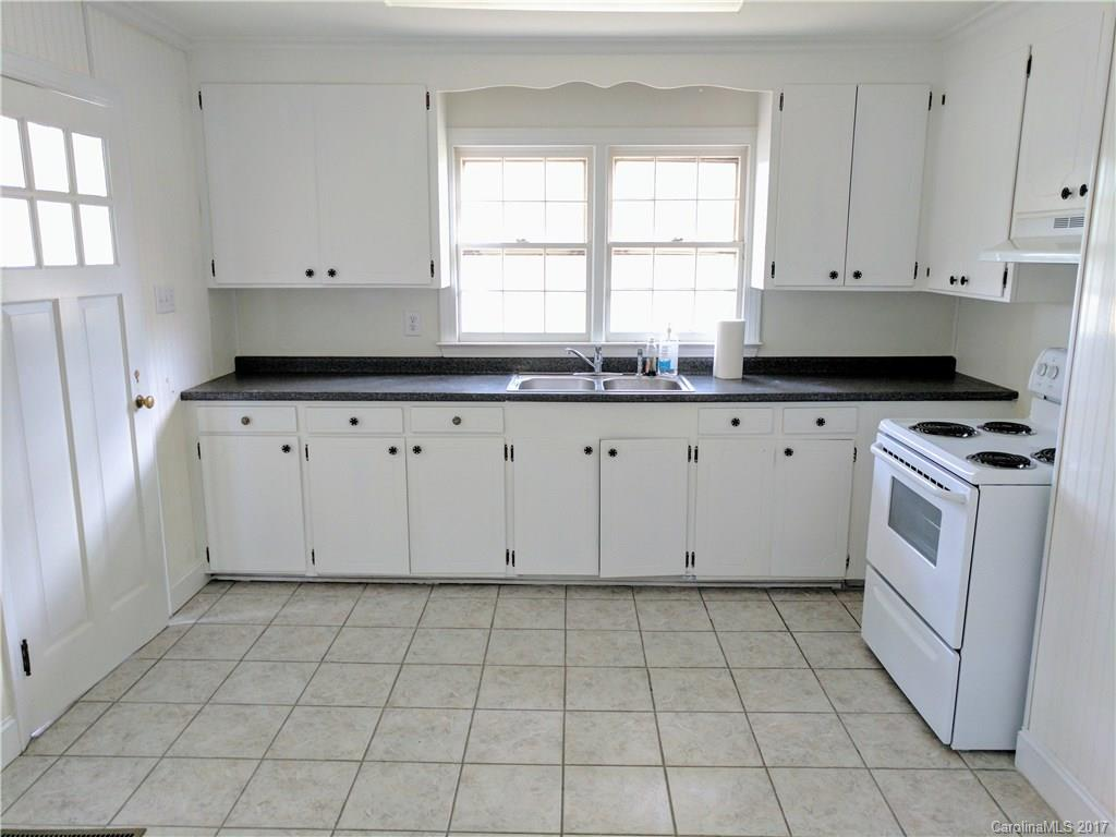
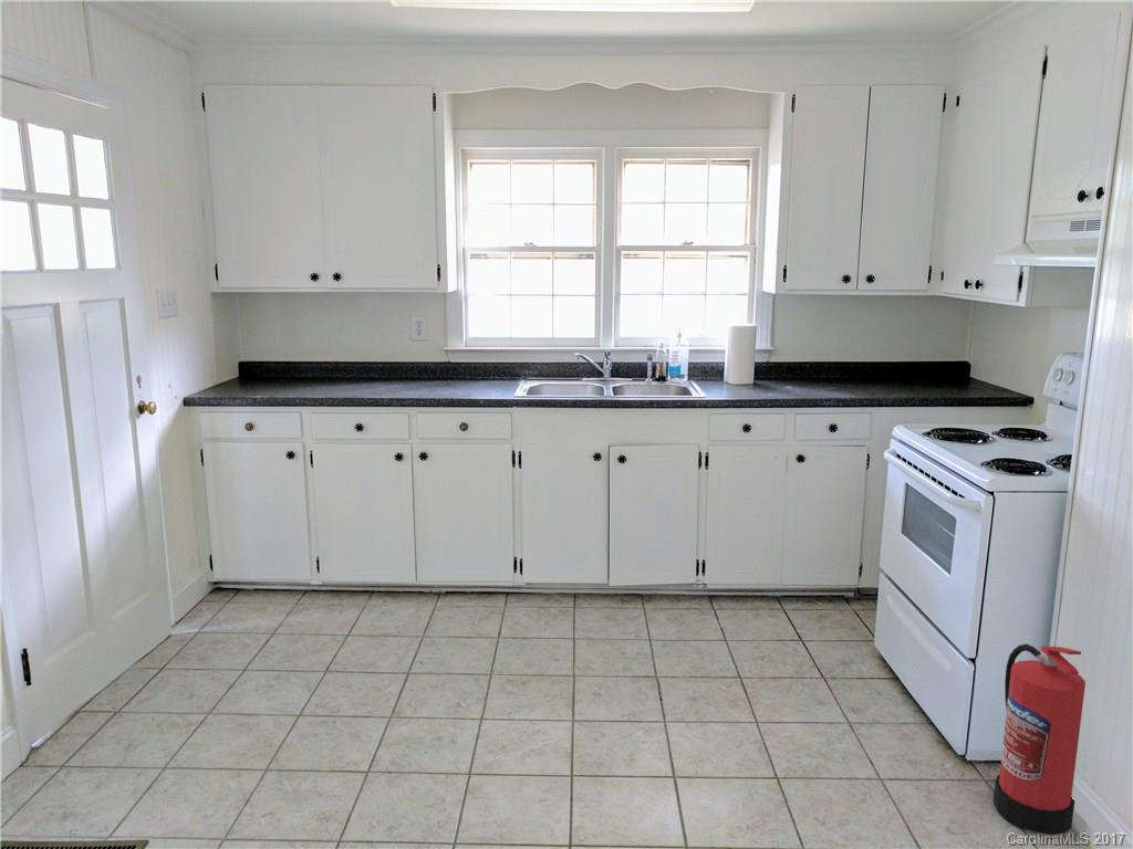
+ fire extinguisher (1032, 715)
